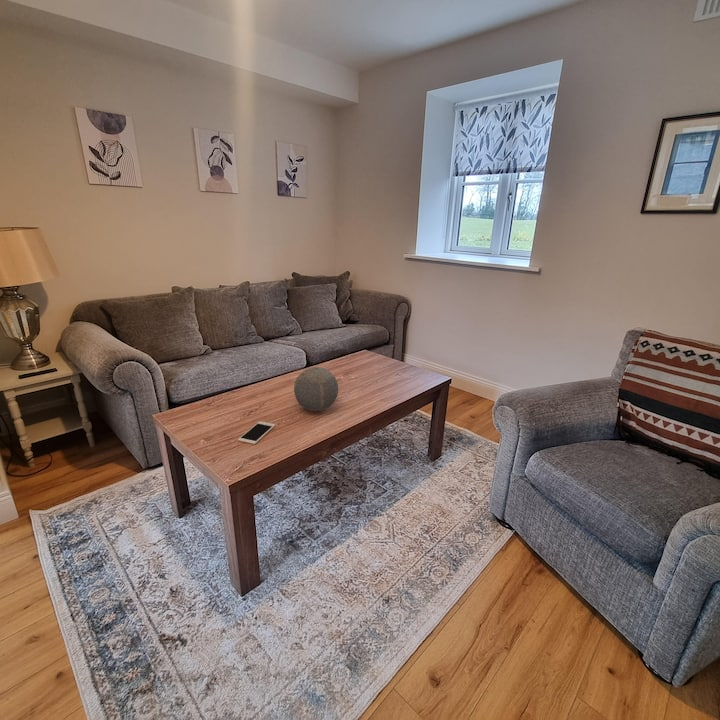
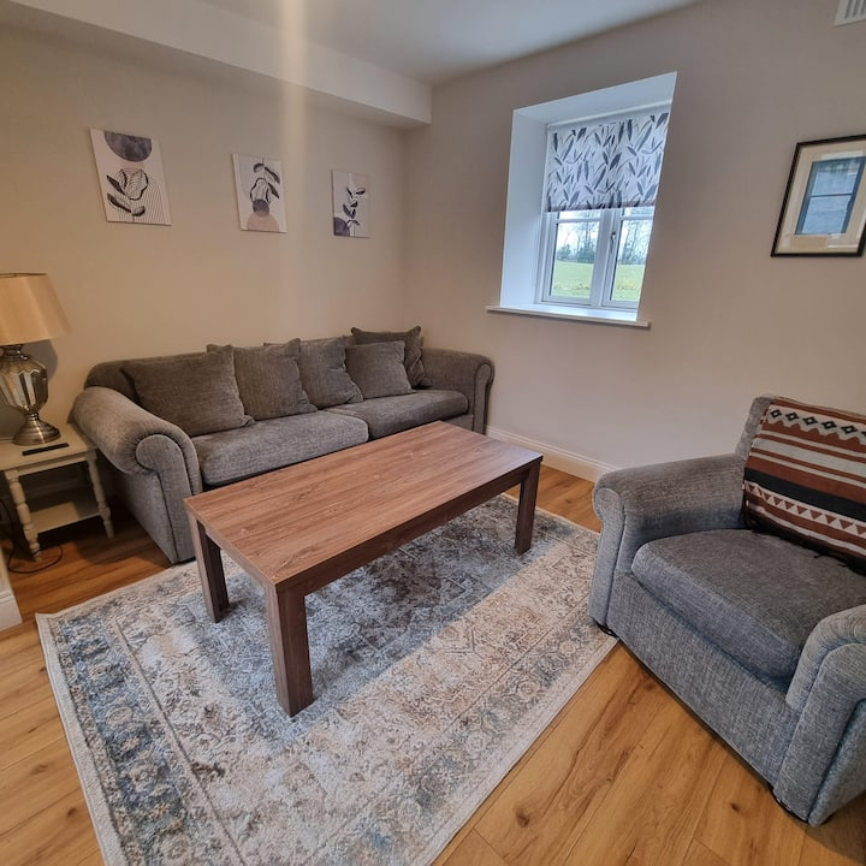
- cell phone (257, 432)
- decorative orb (316, 389)
